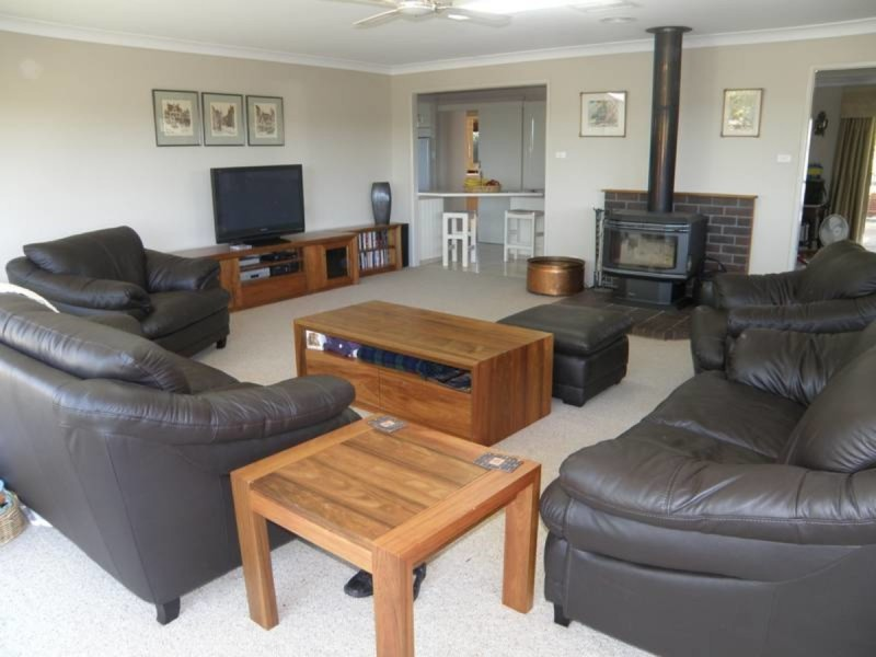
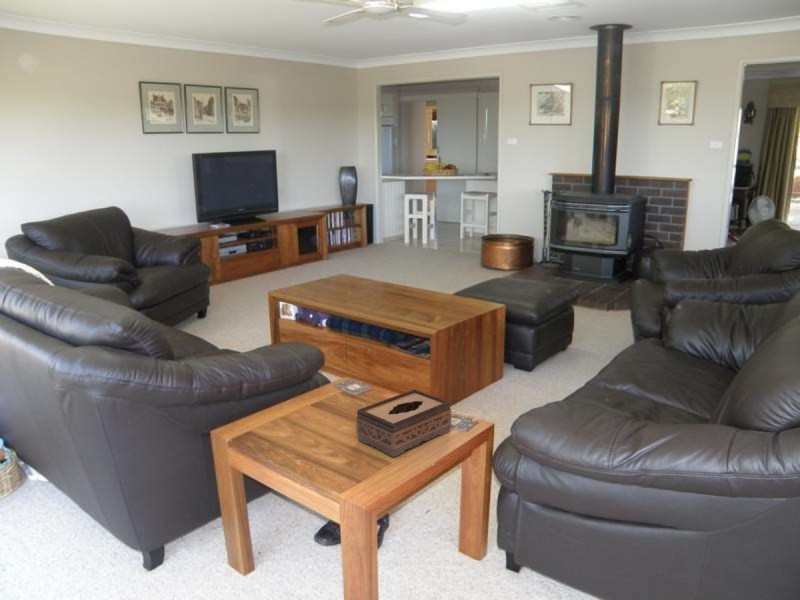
+ tissue box (404, 421)
